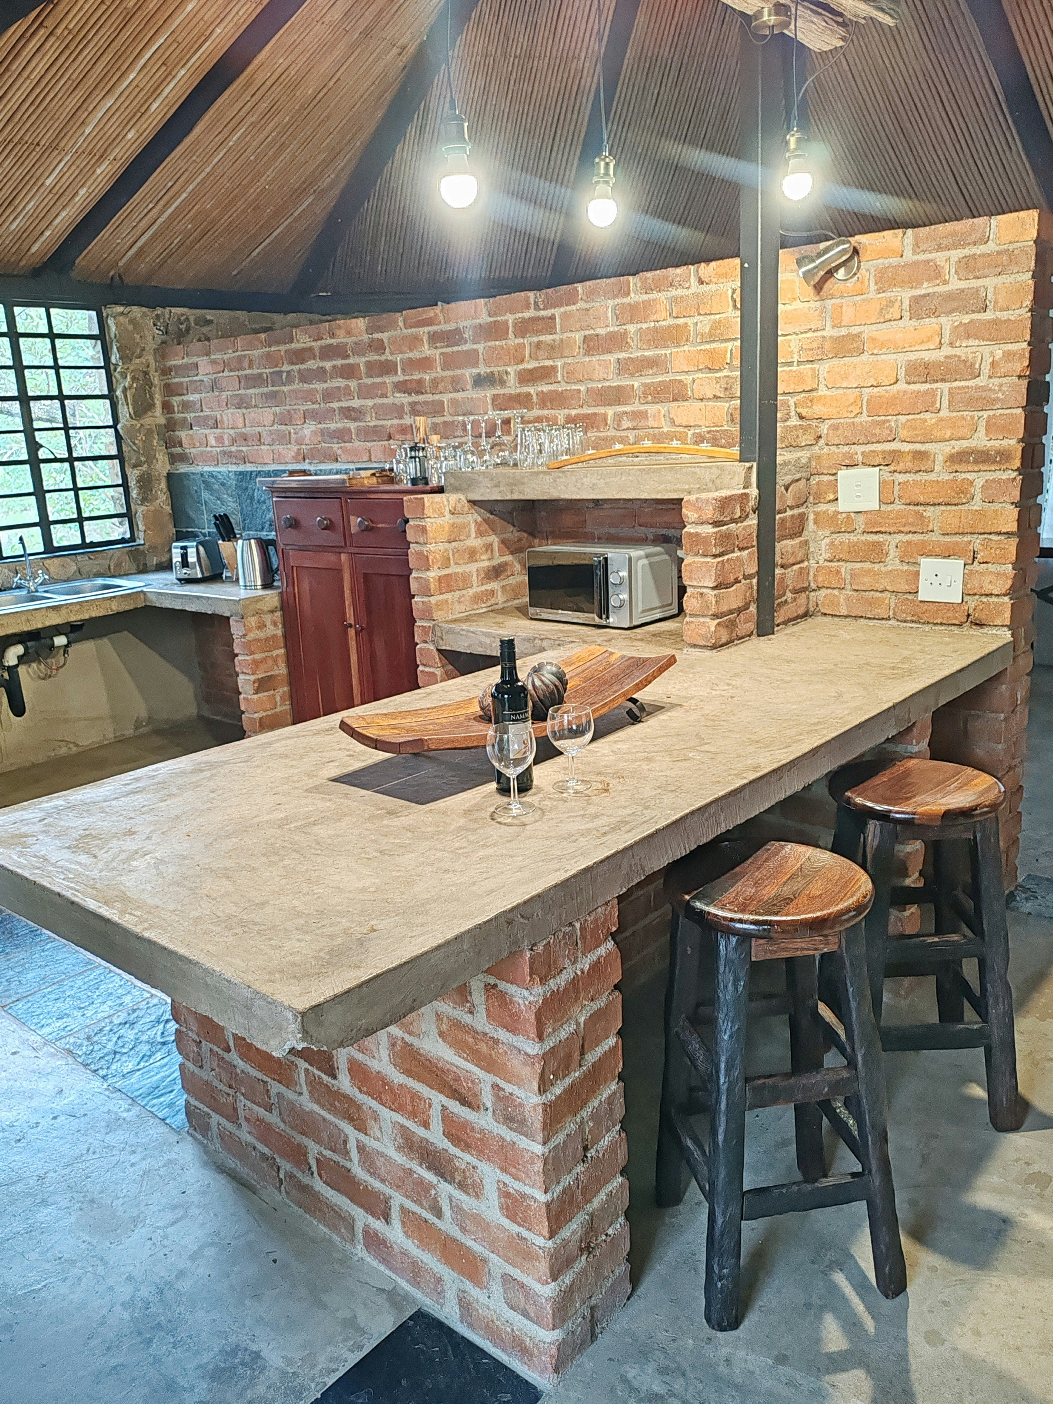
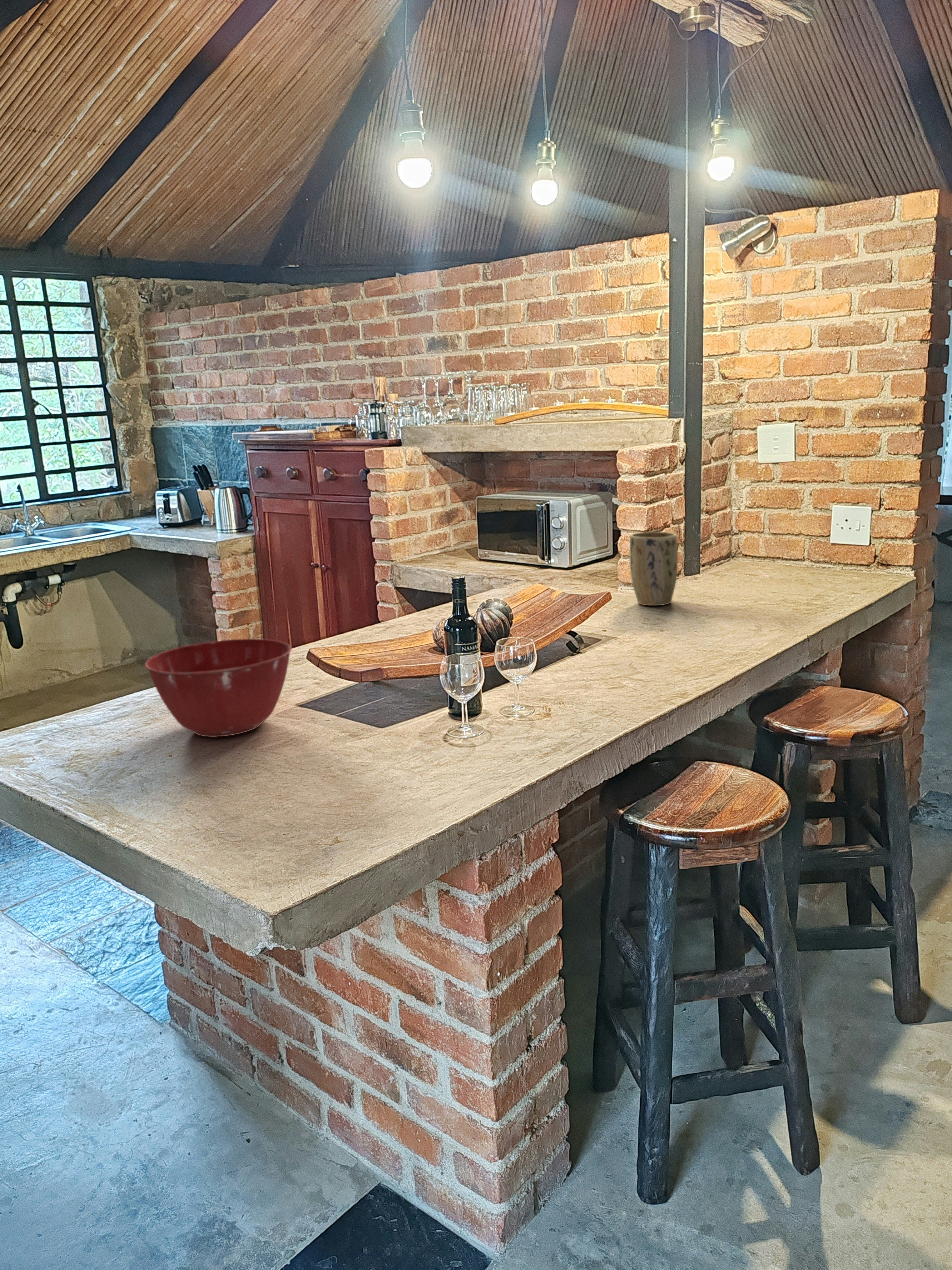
+ mixing bowl (224, 690)
+ plant pot (653, 569)
